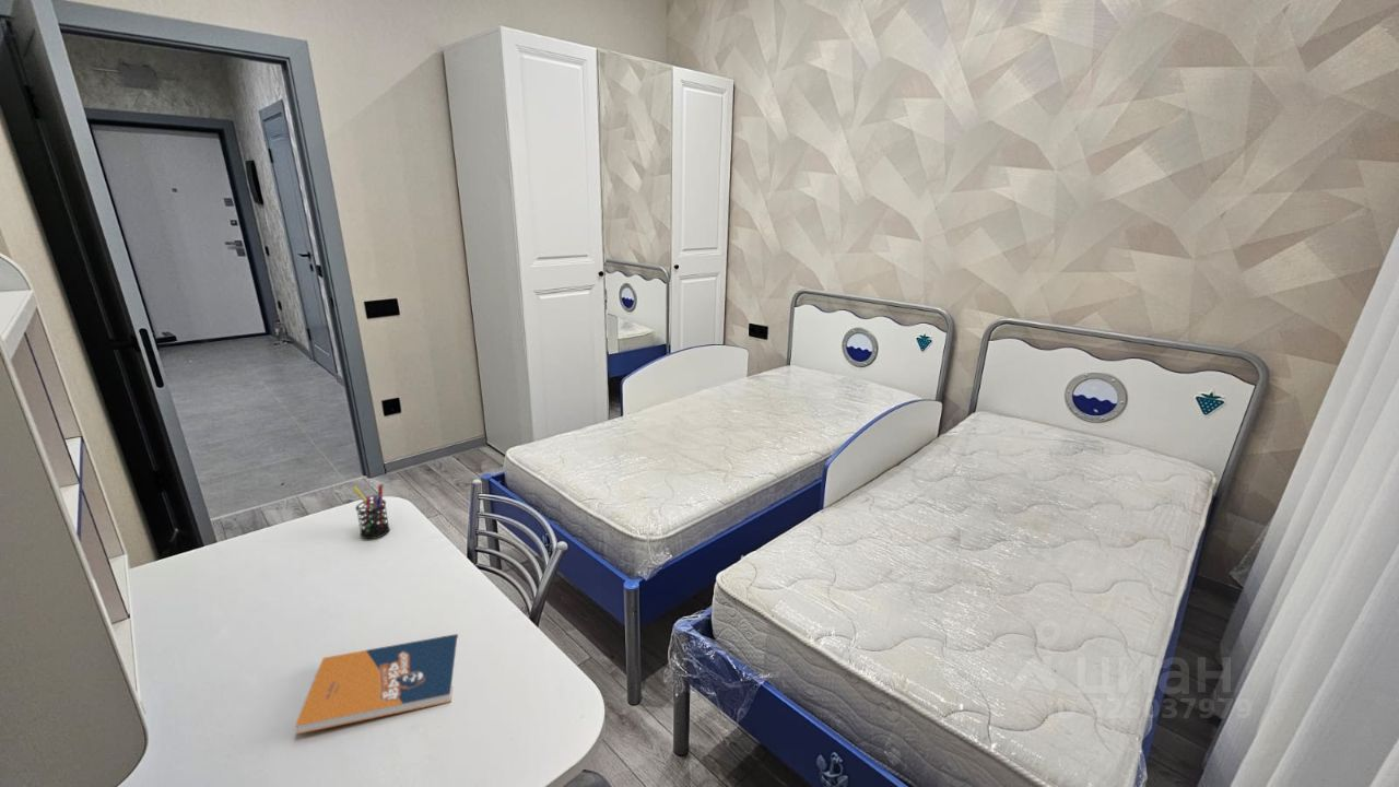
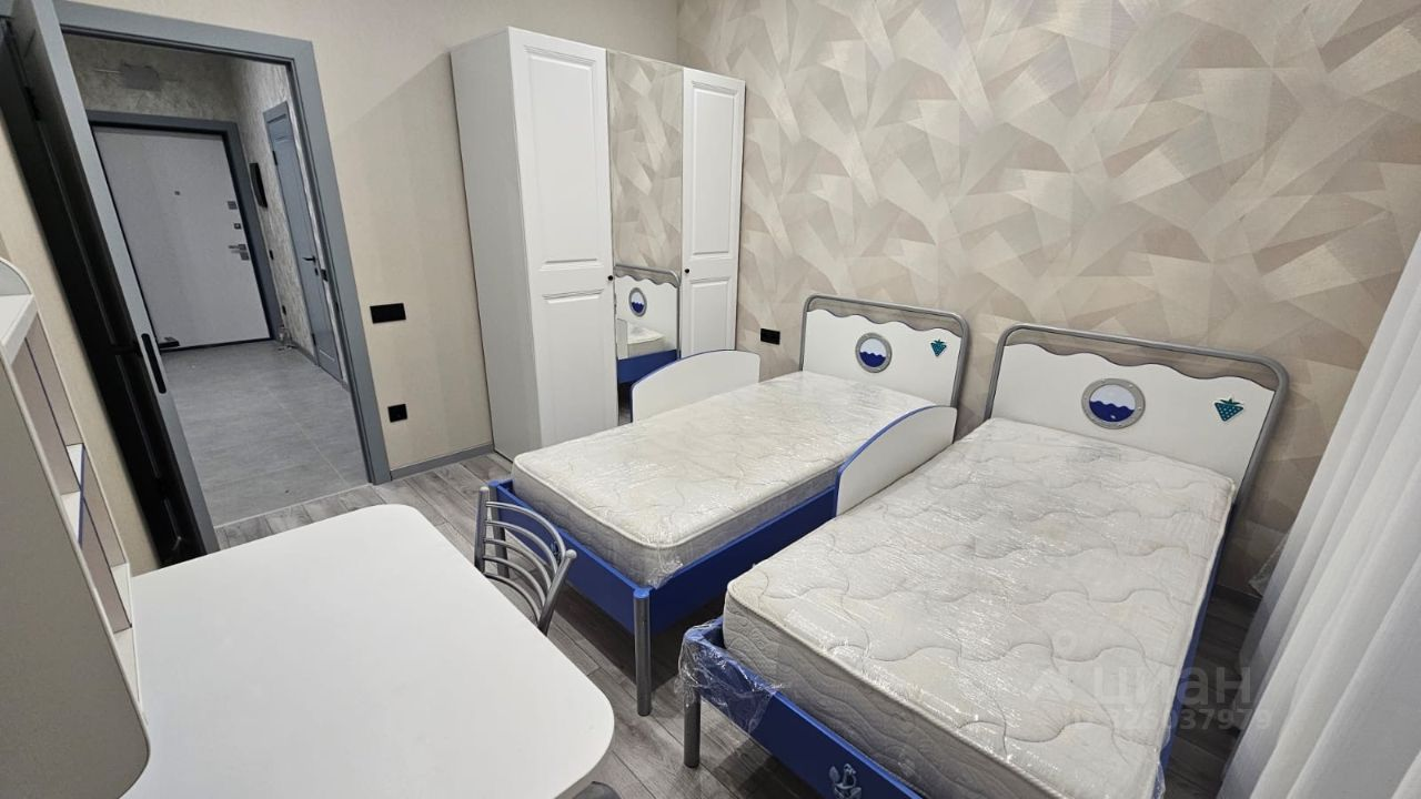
- pen holder (375, 507)
- notebook (385, 678)
